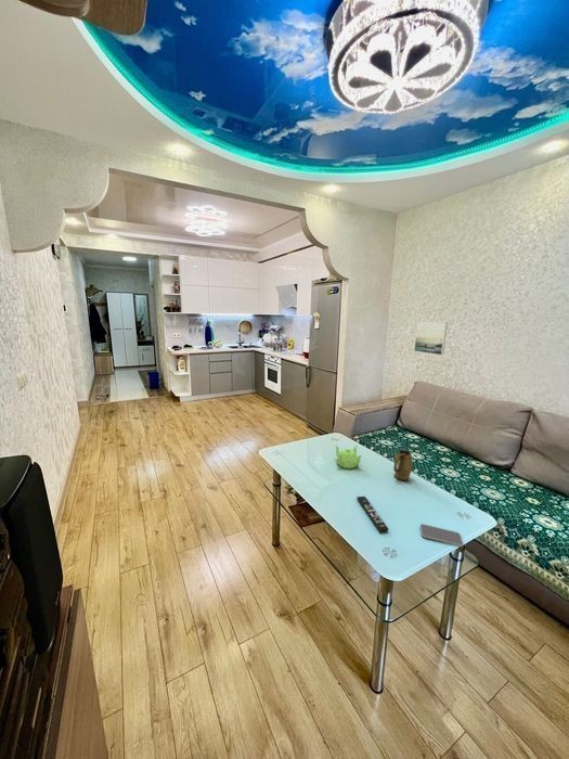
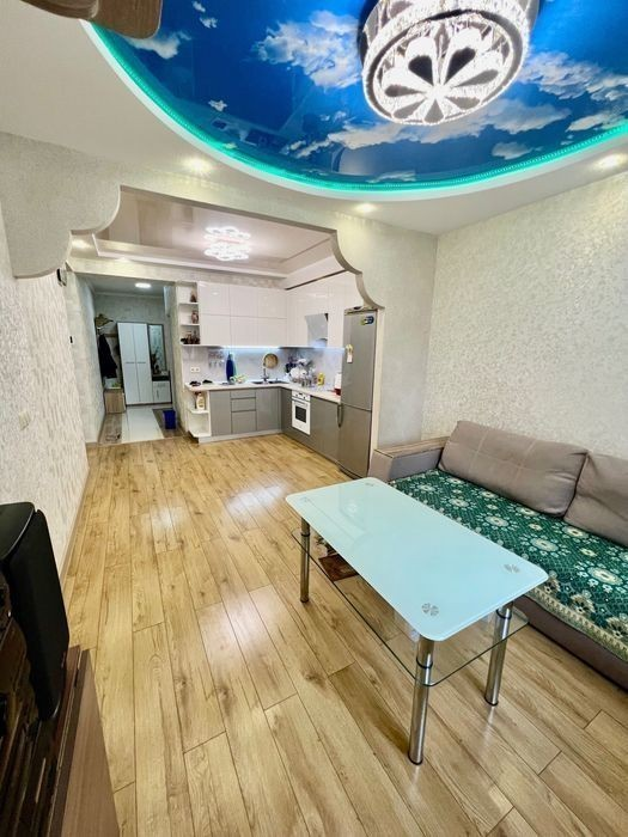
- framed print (429, 337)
- smartphone (440, 535)
- mug (400, 465)
- teapot (348, 456)
- remote control (371, 512)
